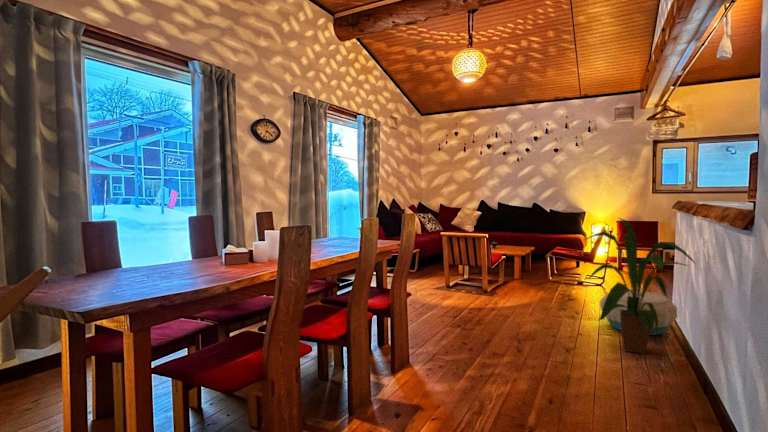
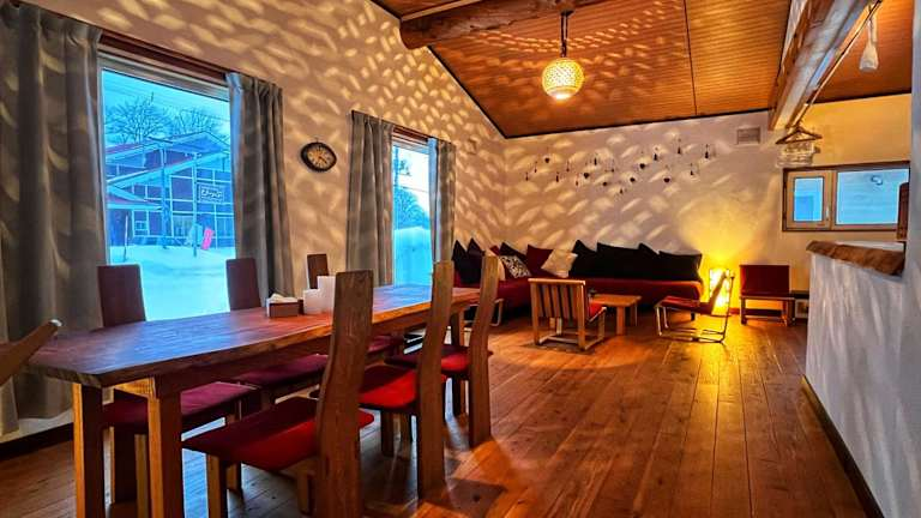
- basket (638, 308)
- house plant (634, 287)
